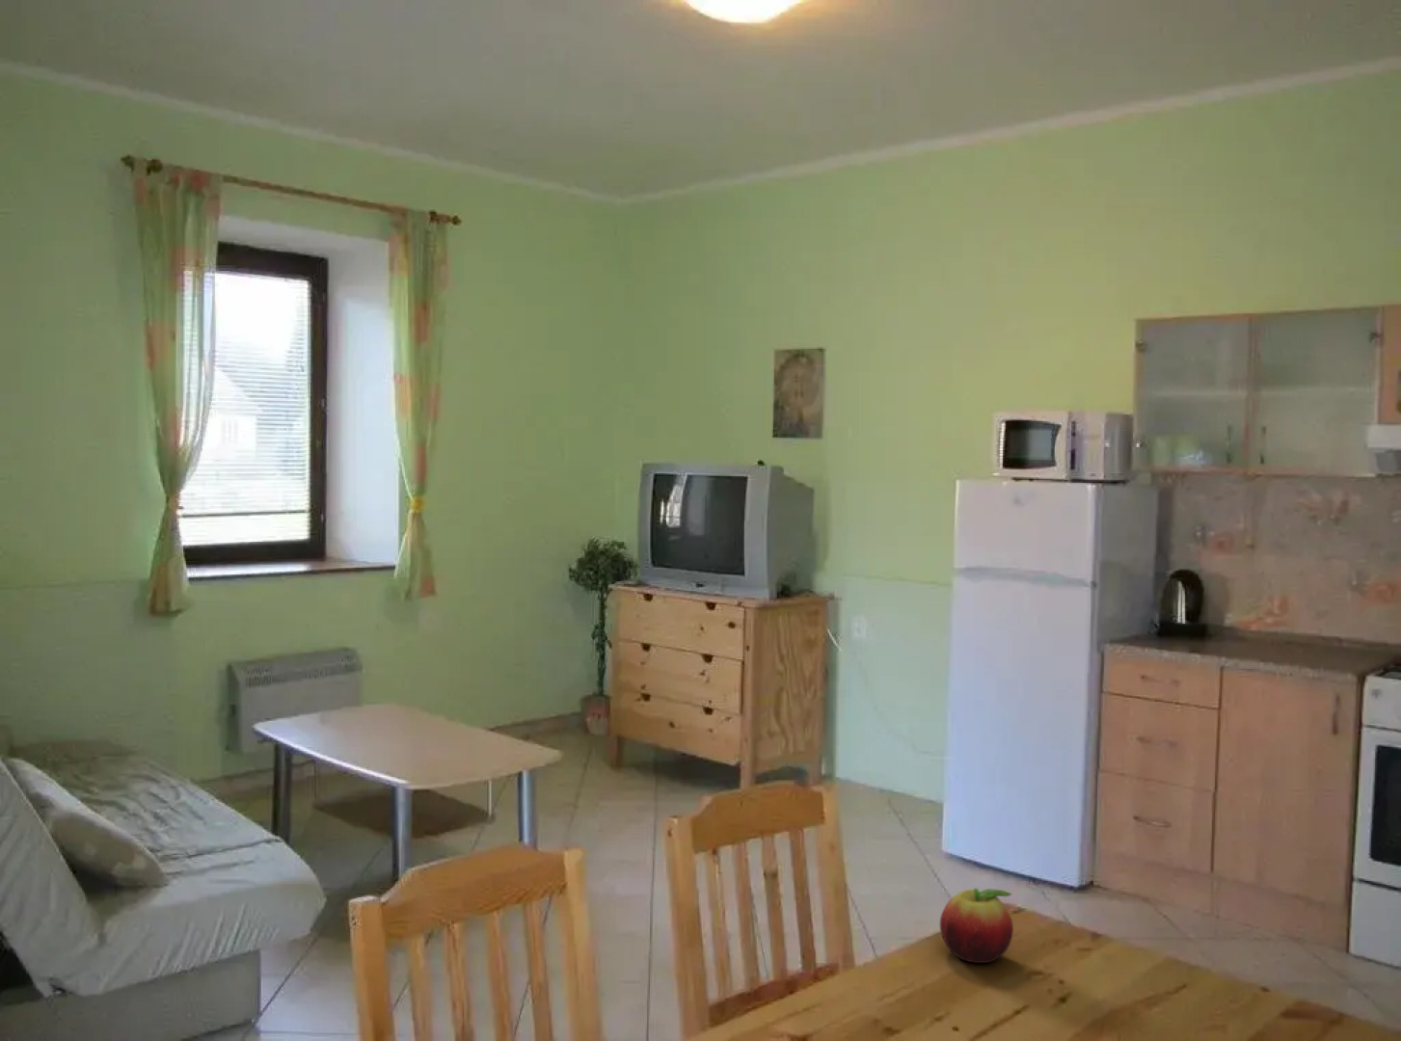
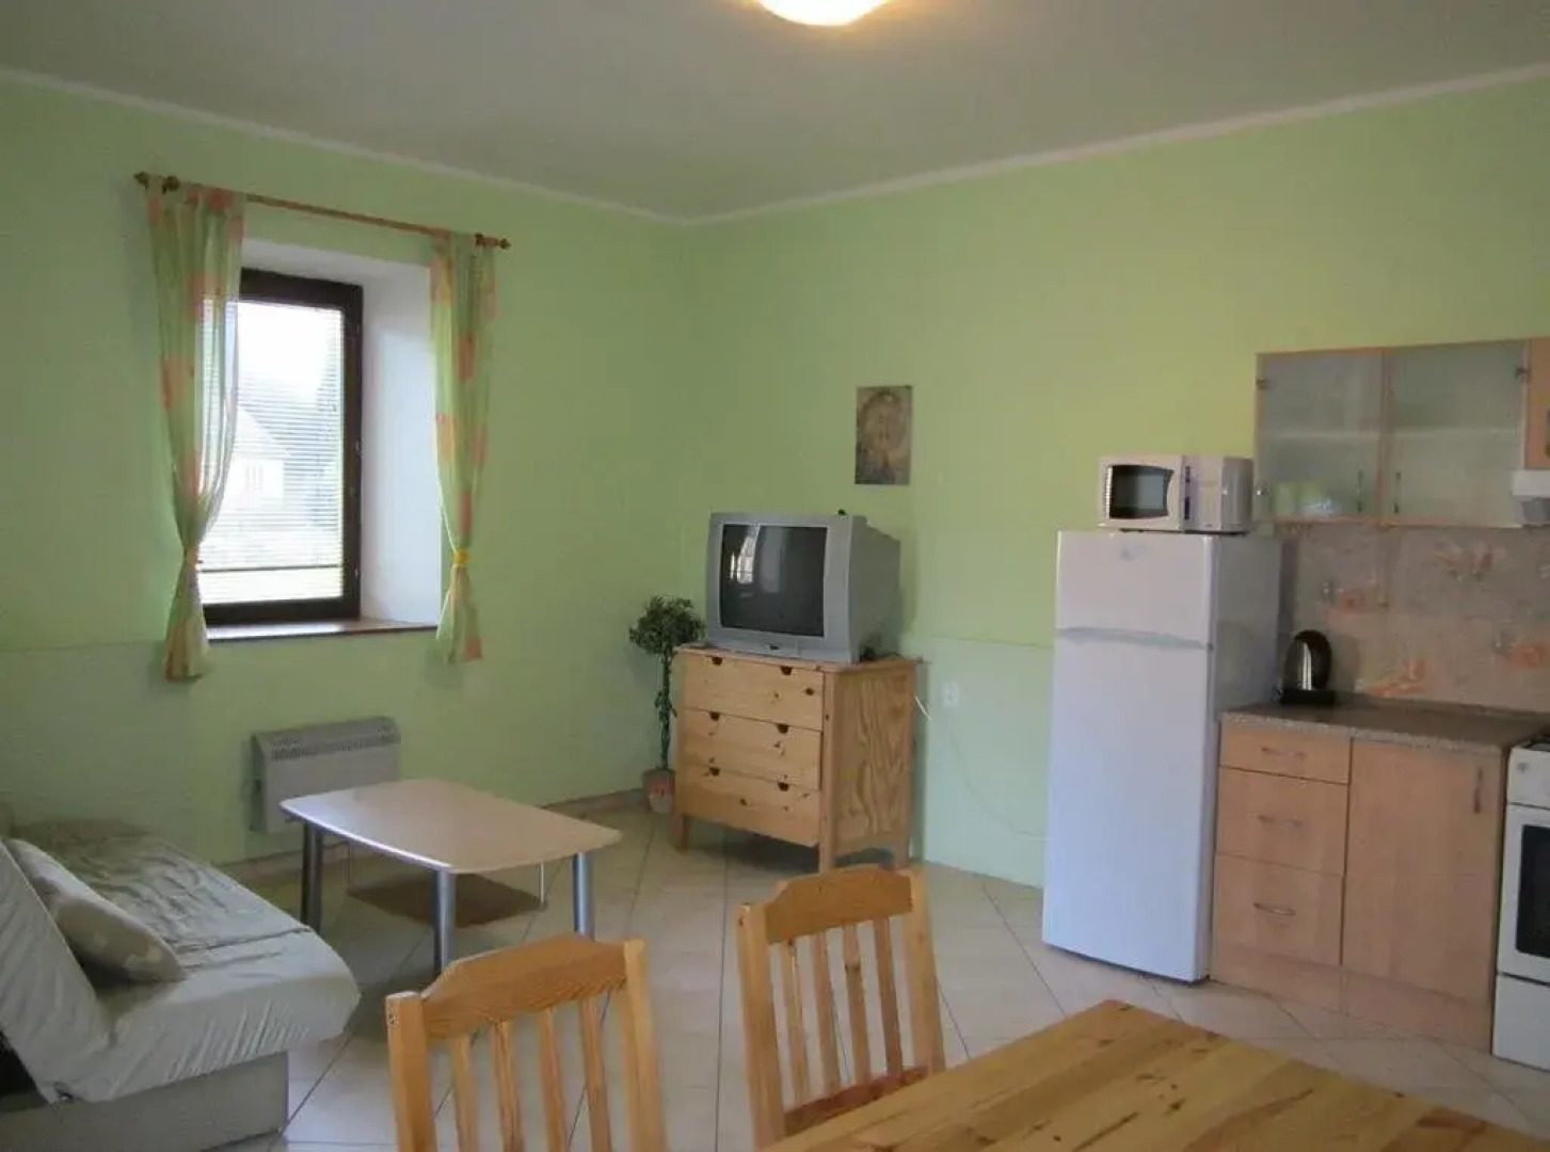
- fruit (976, 923)
